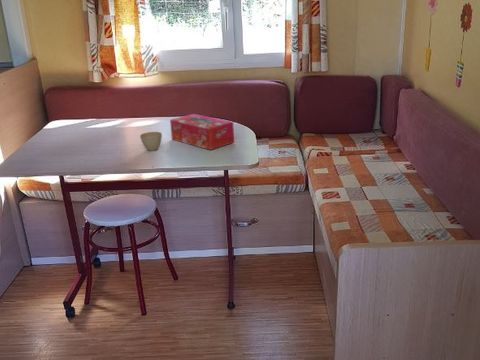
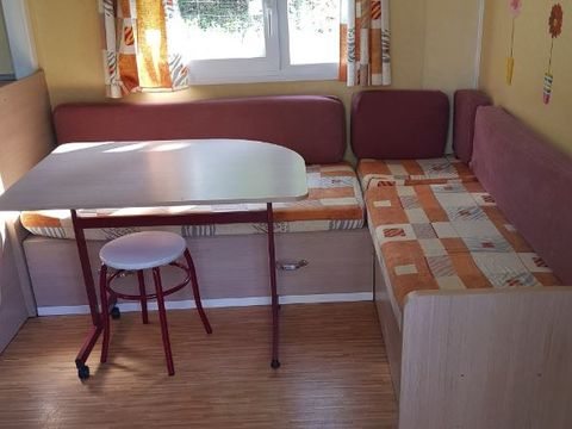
- tissue box (201, 130)
- flower pot (151, 141)
